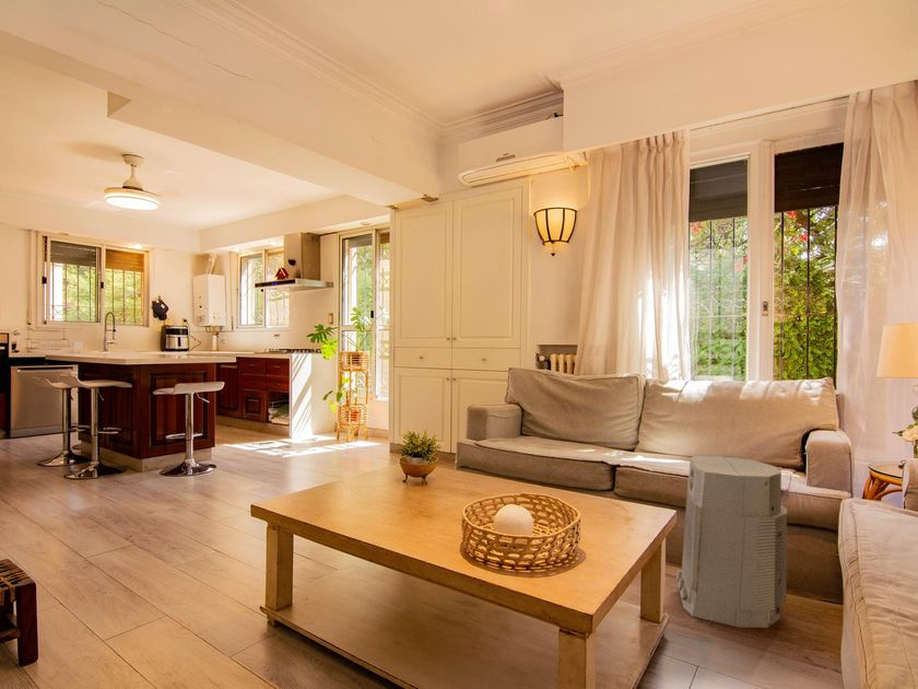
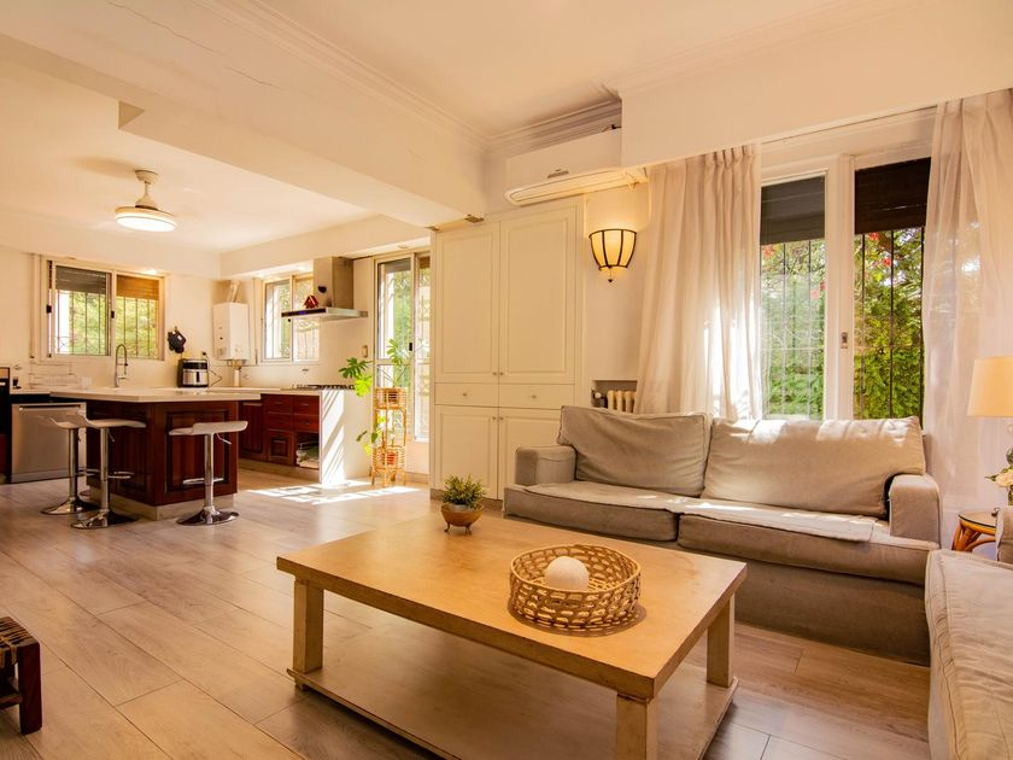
- air purifier (731, 535)
